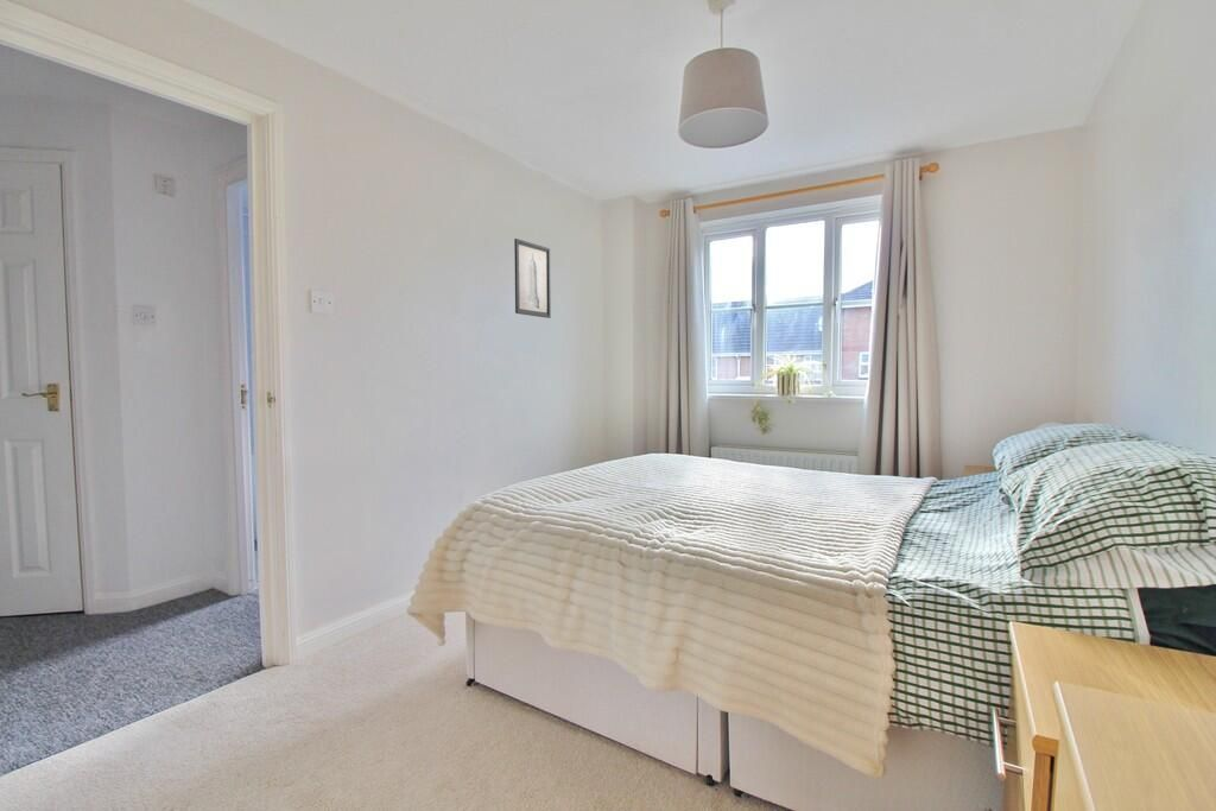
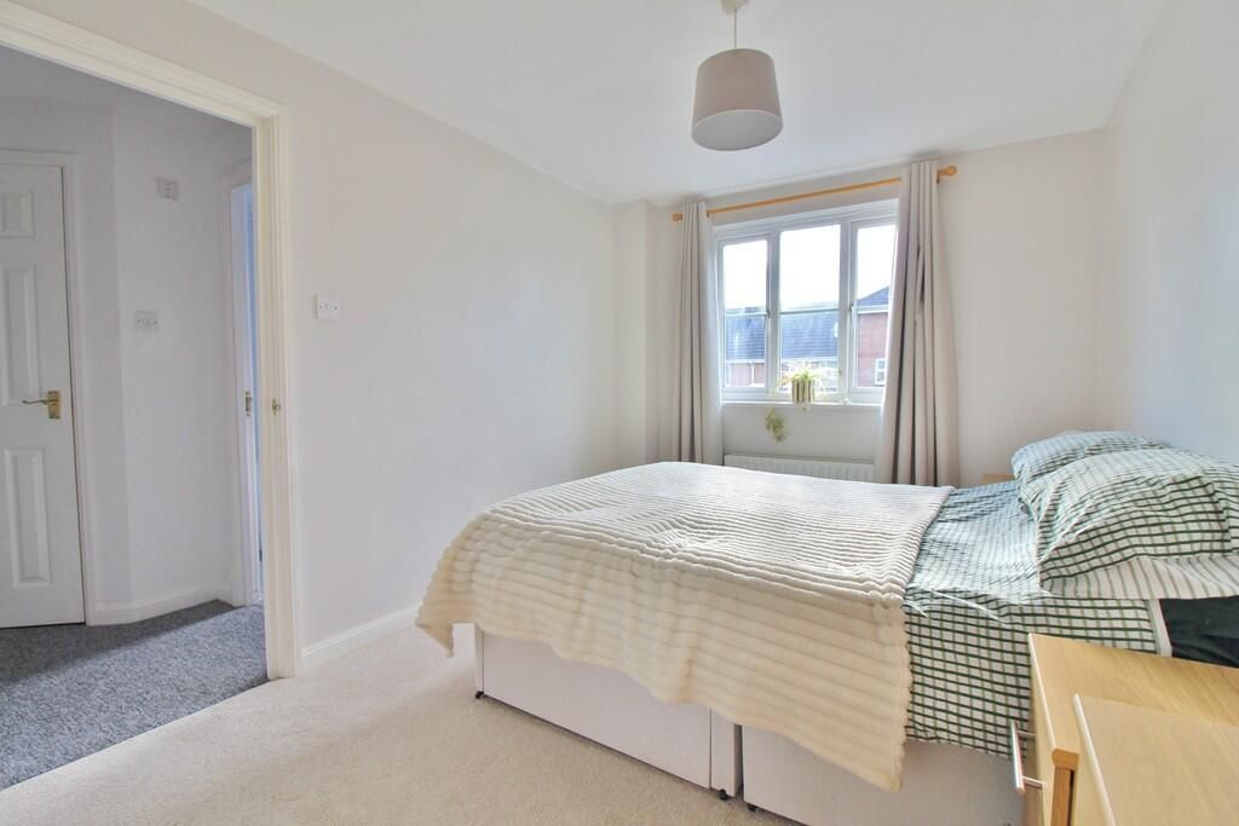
- wall art (533, 279)
